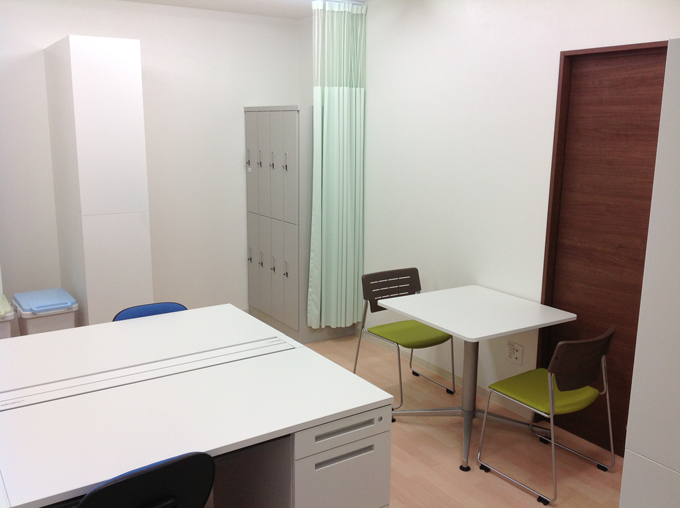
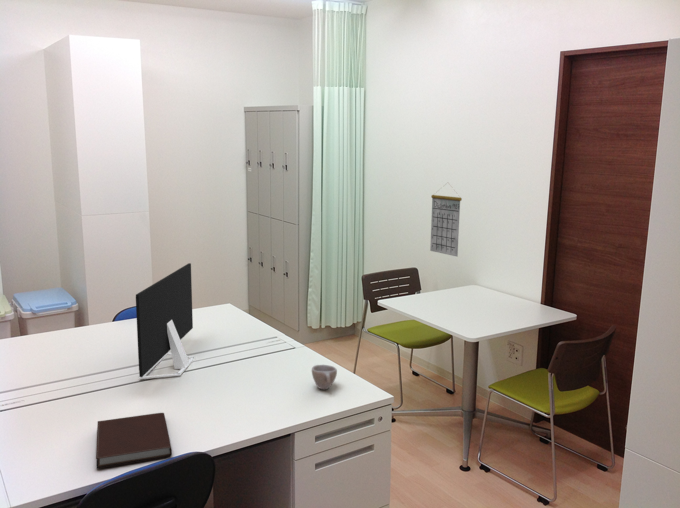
+ cup (325, 378)
+ notebook (133, 438)
+ calendar (445, 218)
+ monitor (168, 322)
